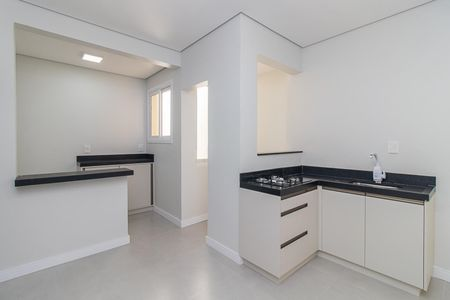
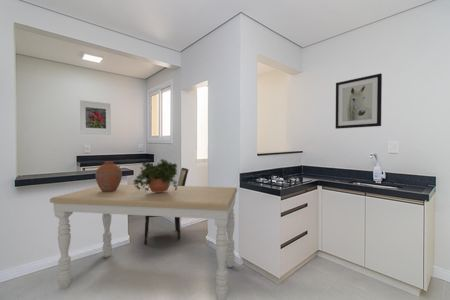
+ wall art (357, 103)
+ dining table (154, 215)
+ vase (109, 176)
+ potted plant (158, 175)
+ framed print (95, 118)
+ dining chair (162, 216)
